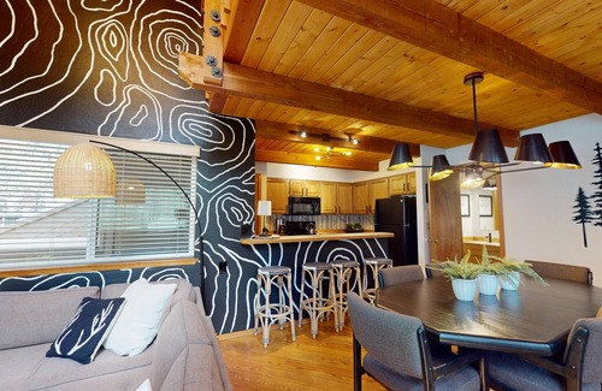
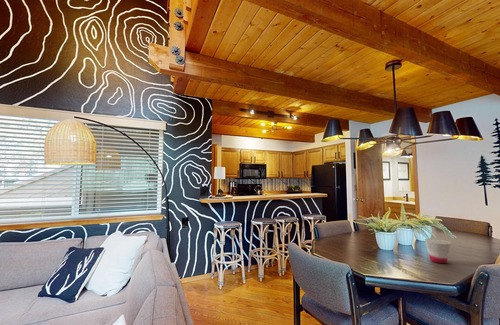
+ cup (437, 251)
